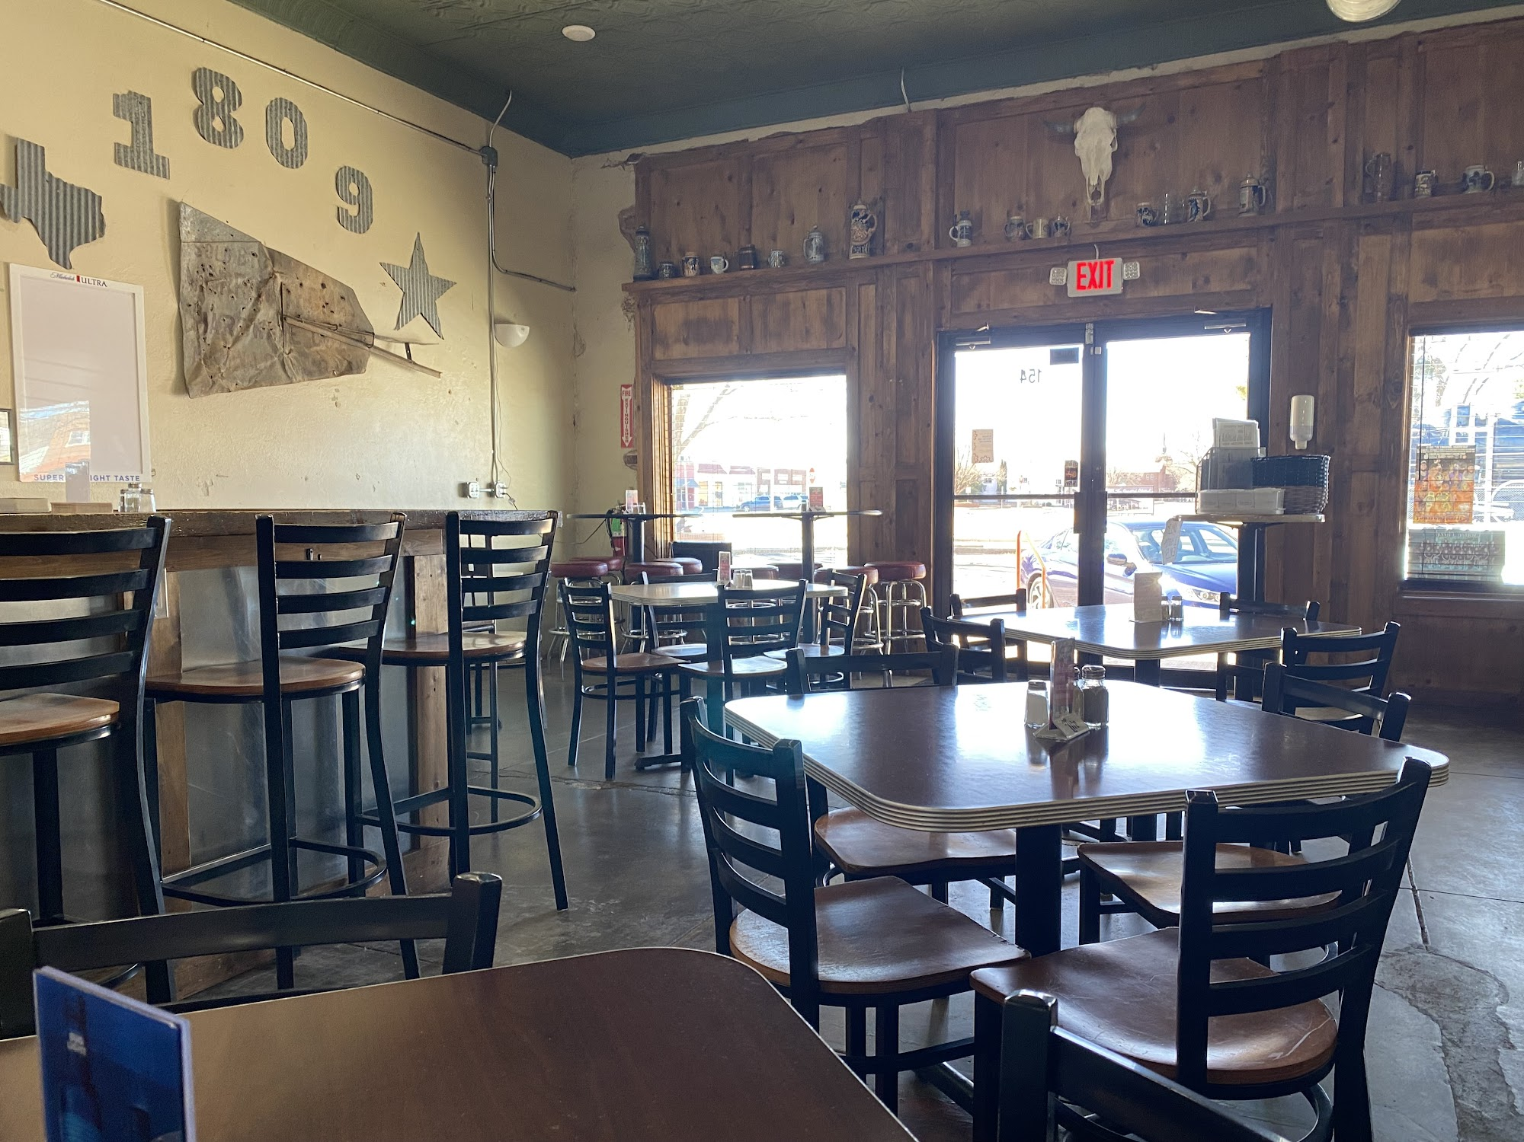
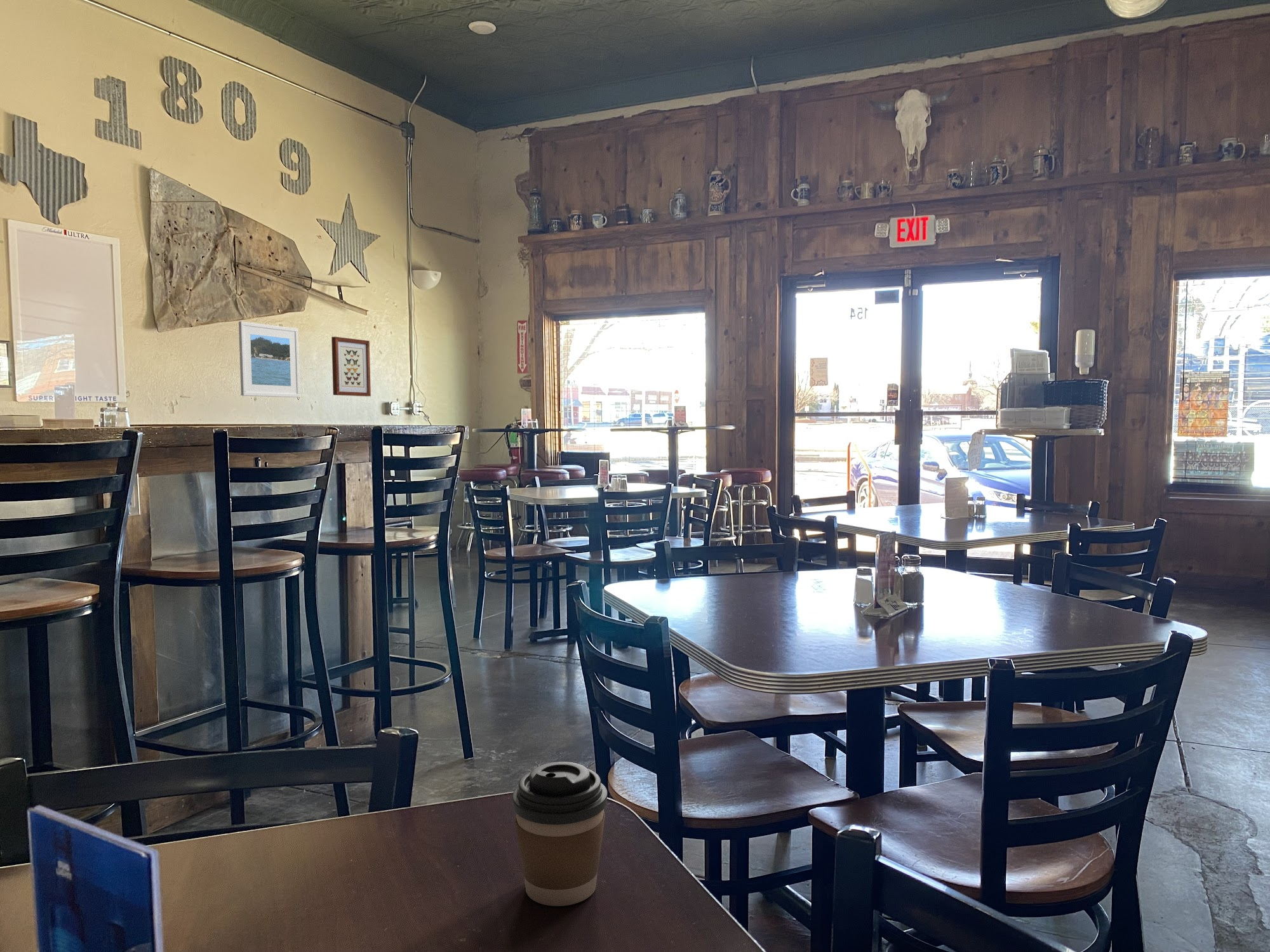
+ coffee cup (560, 826)
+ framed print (271, 360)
+ wall art (351, 367)
